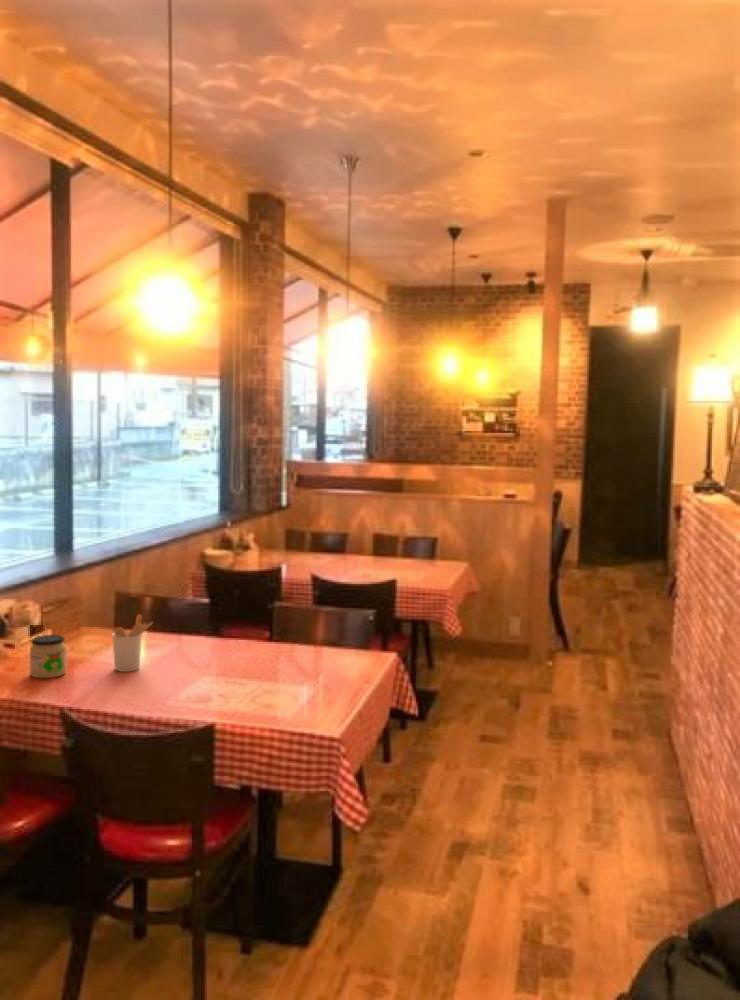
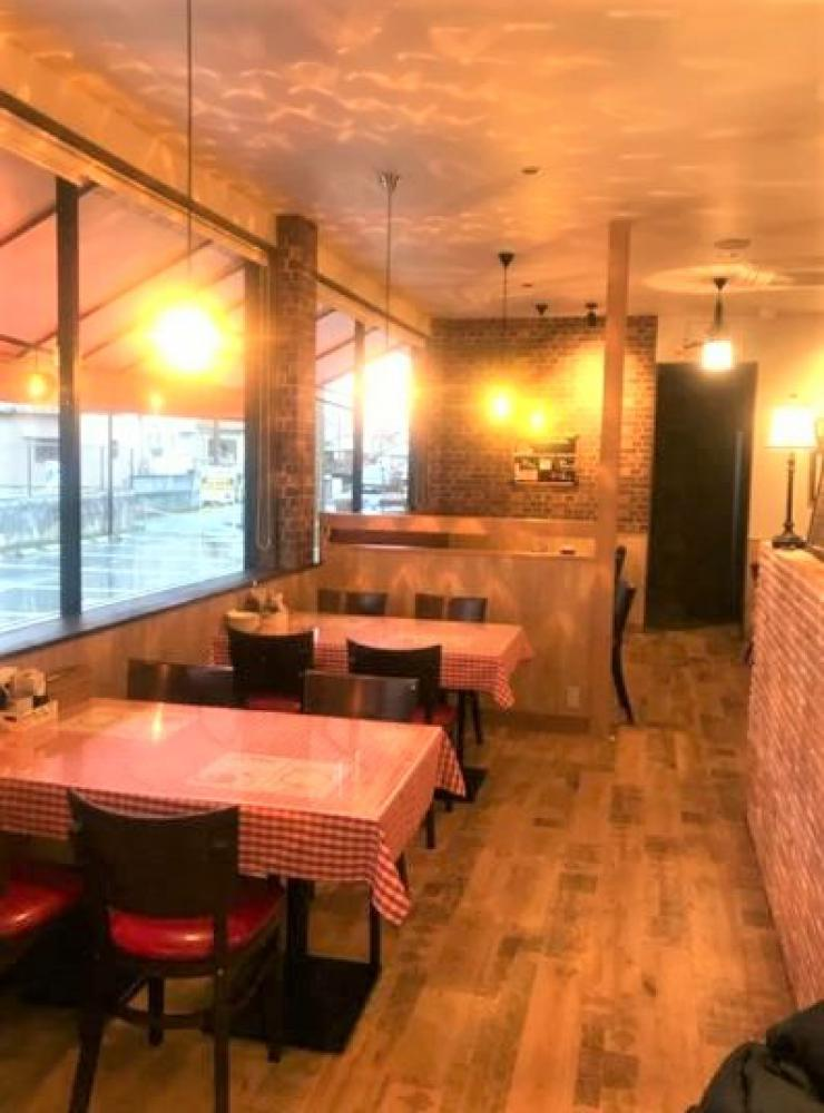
- utensil holder (132, 643)
- jar (48, 656)
